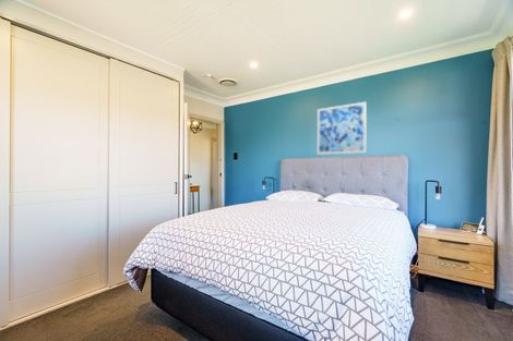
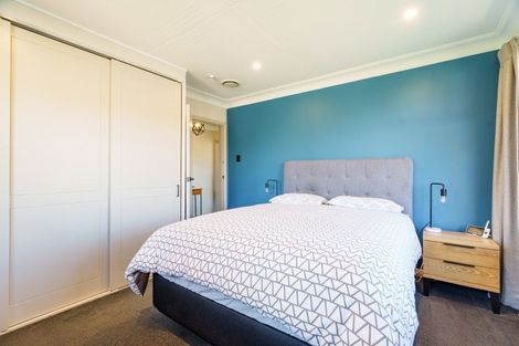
- wall art (339, 130)
